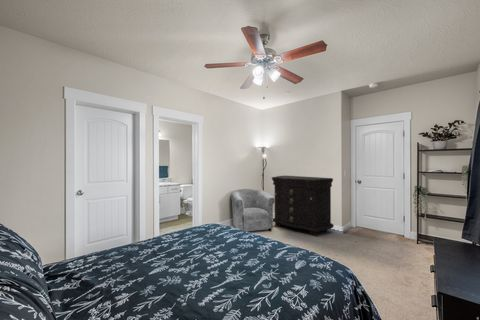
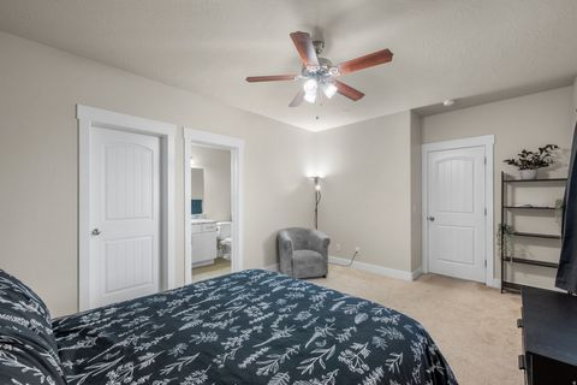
- dresser (299, 202)
